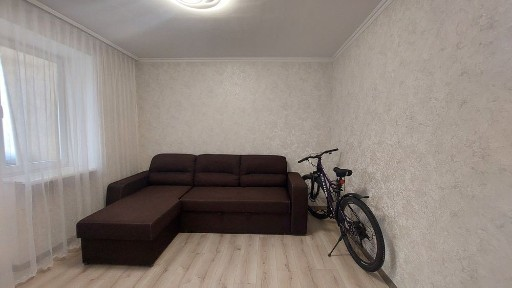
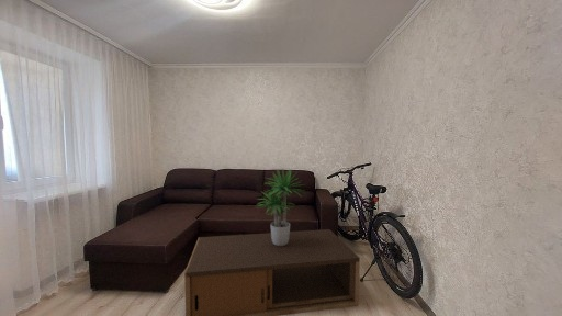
+ coffee table (271, 268)
+ potted plant (281, 205)
